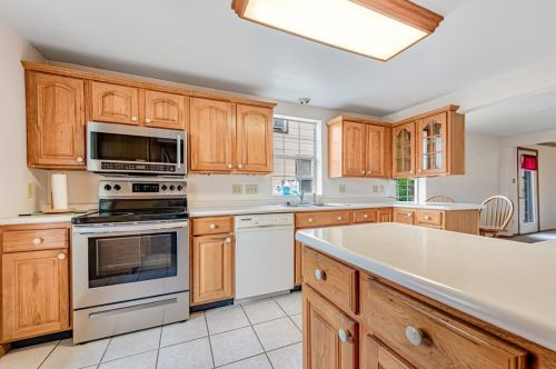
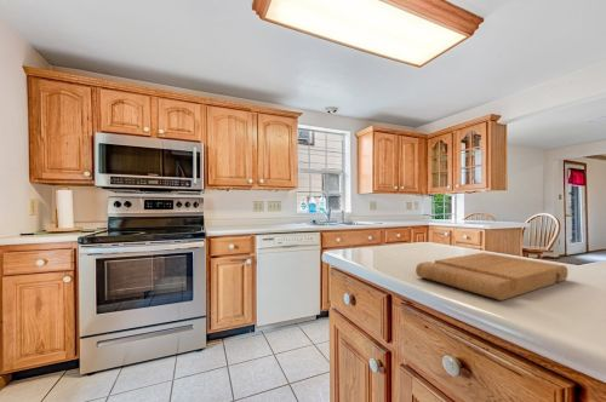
+ cutting board (490, 271)
